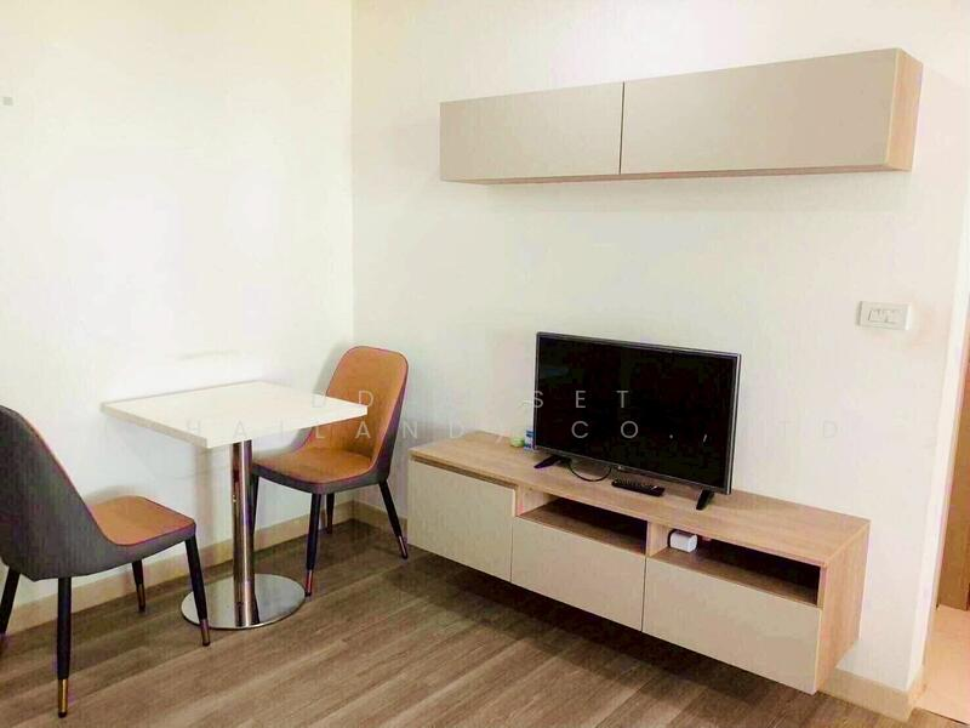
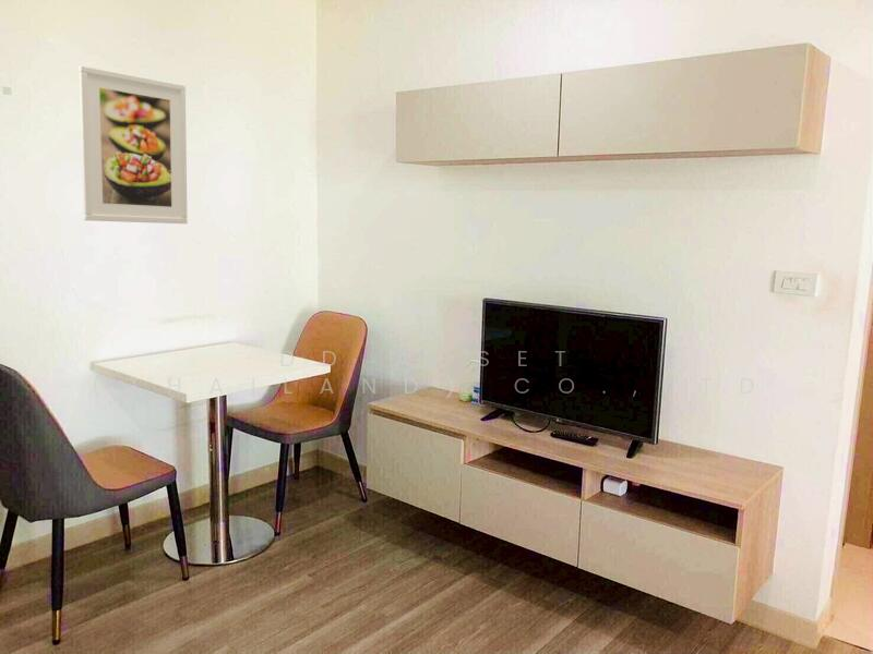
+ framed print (136, 149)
